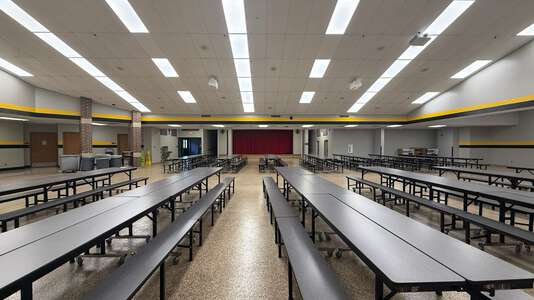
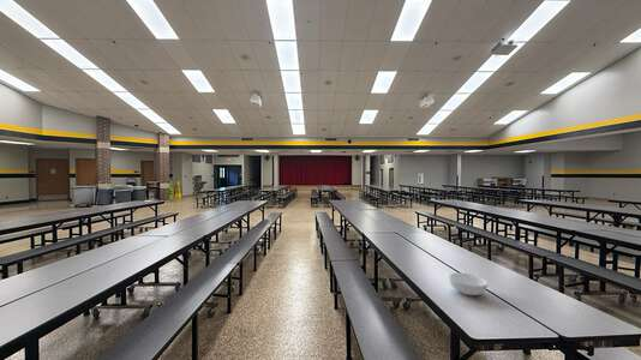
+ cereal bowl (467, 284)
